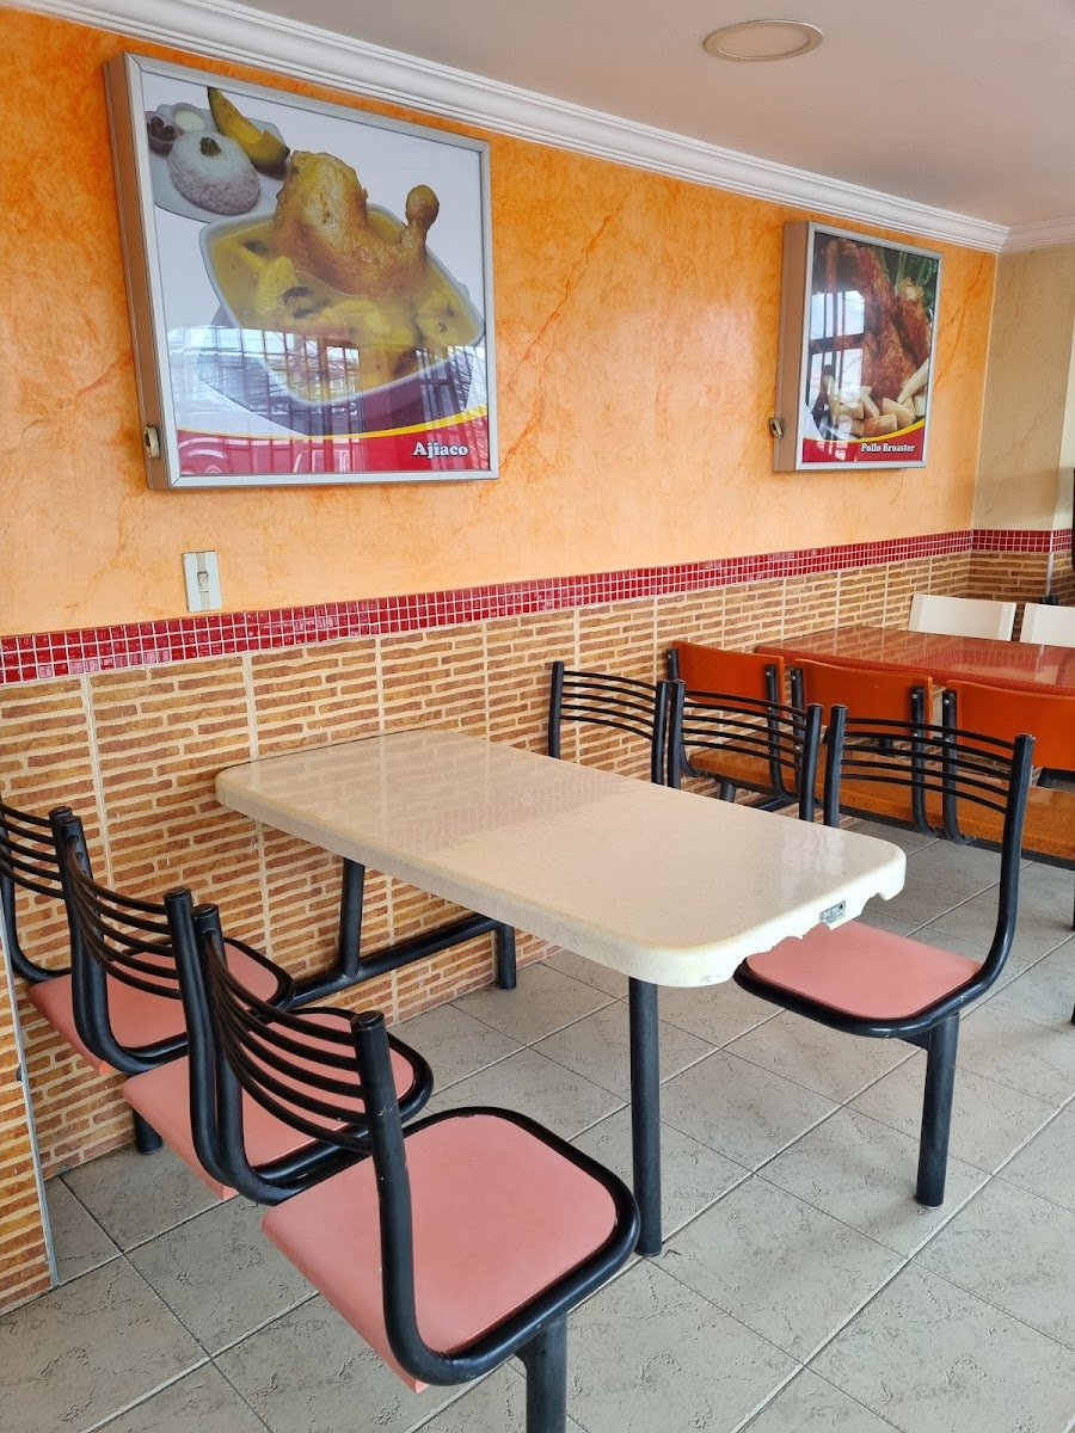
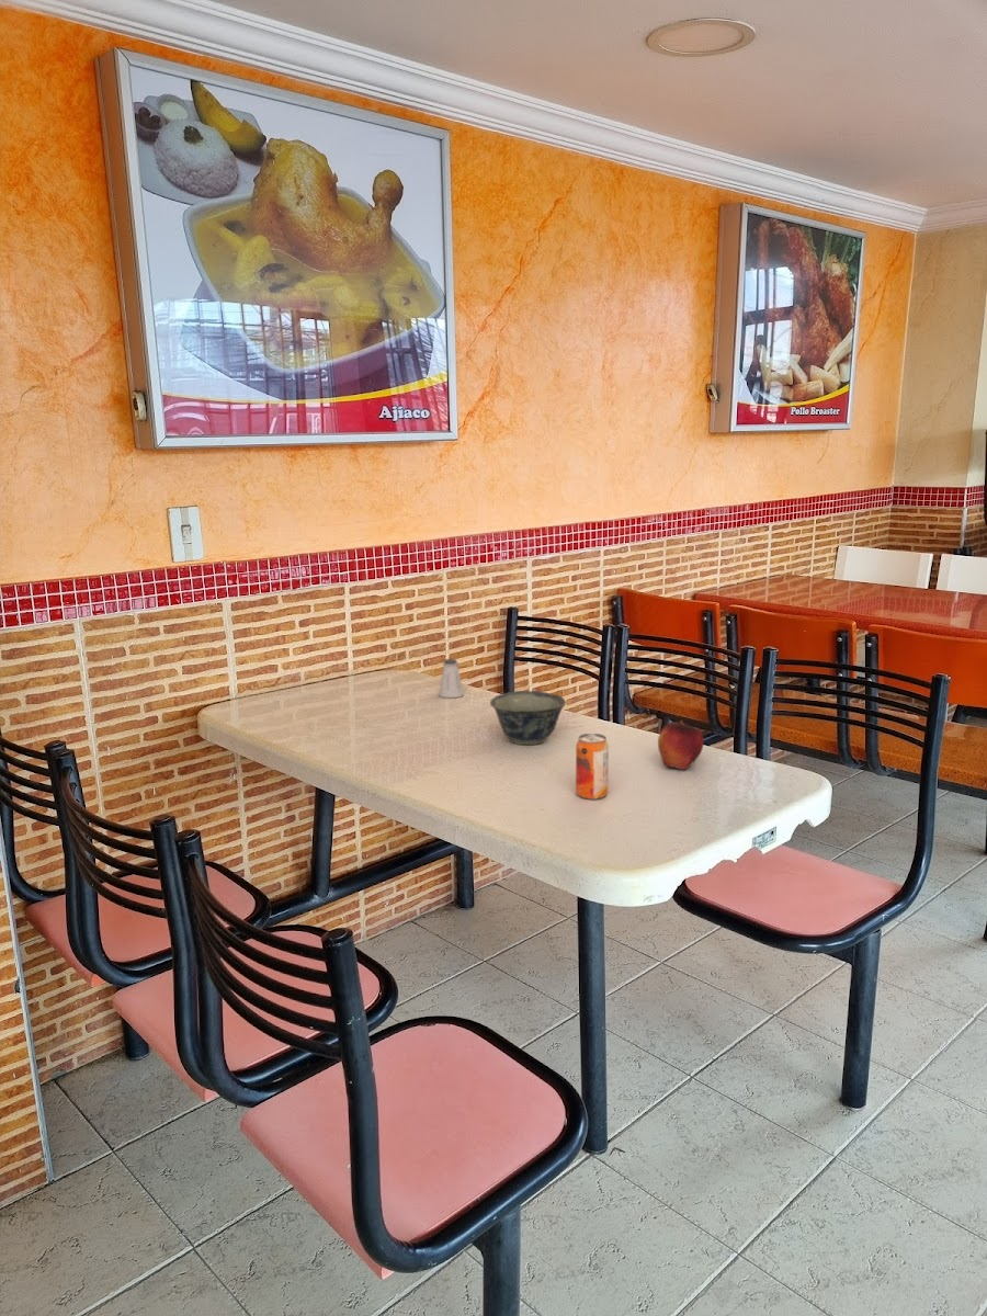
+ fruit (681, 744)
+ saltshaker (451, 677)
+ beverage can (591, 765)
+ bowl (527, 719)
